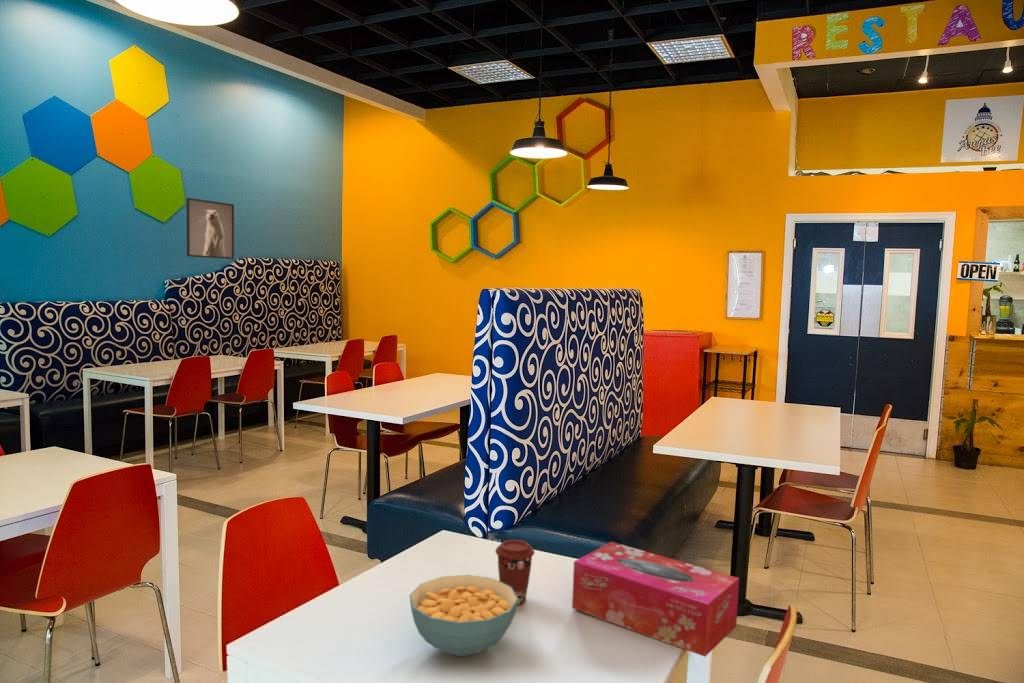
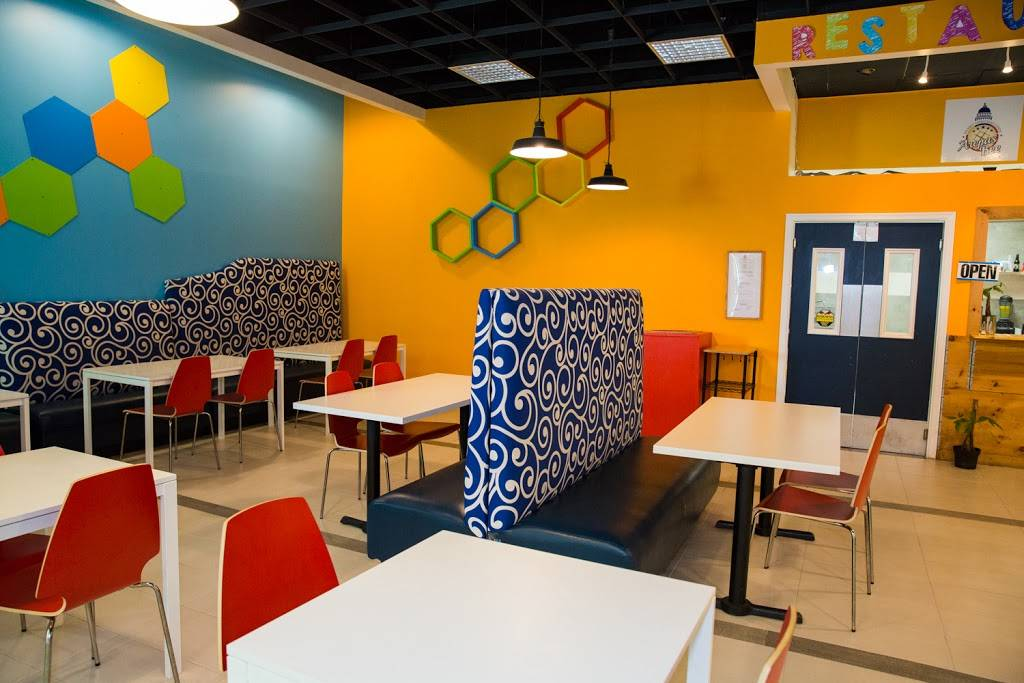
- cereal bowl (463, 622)
- coffee cup (514, 572)
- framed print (211, 229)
- tissue box (653, 593)
